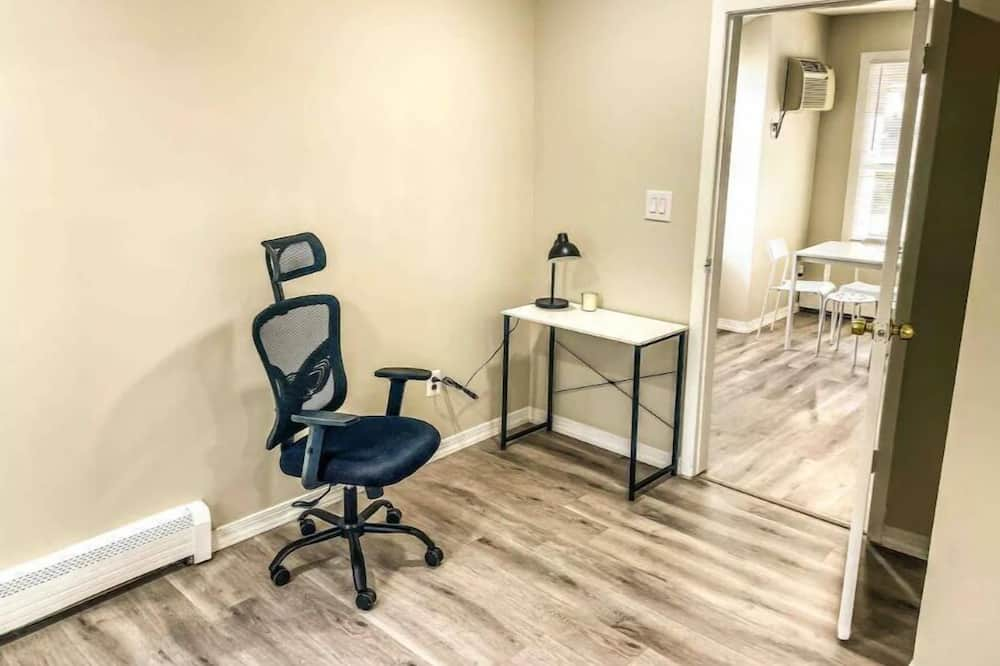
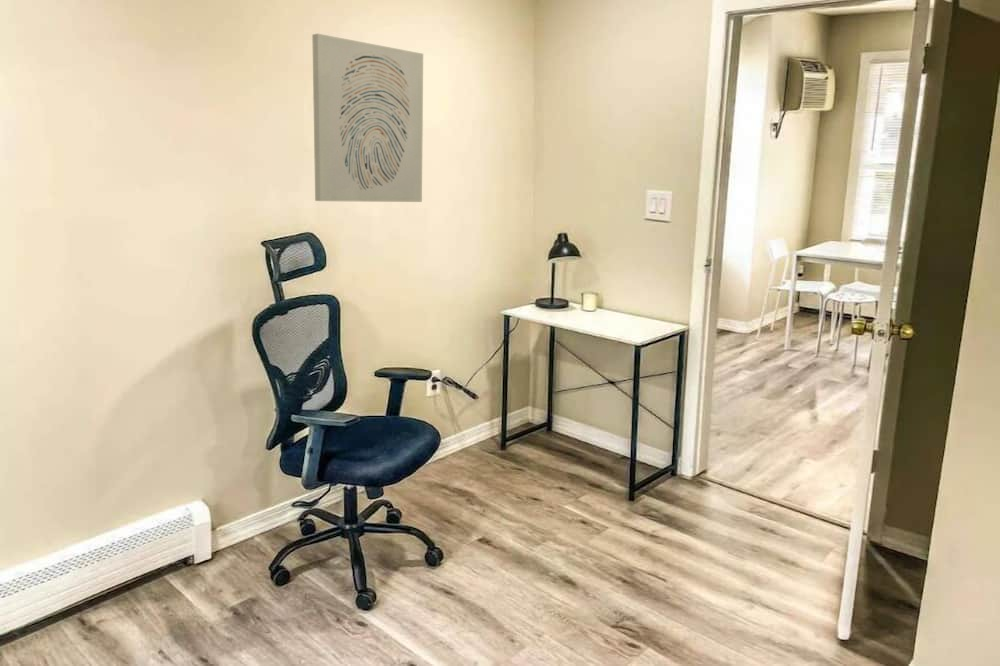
+ wall art (371, 124)
